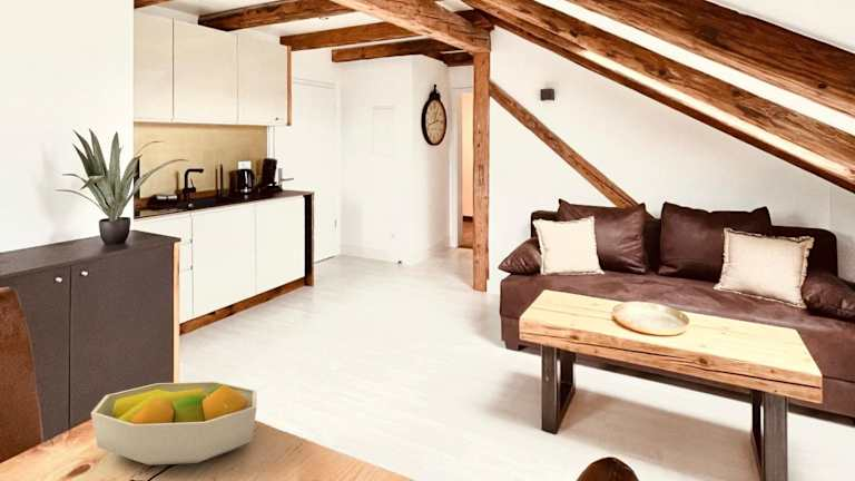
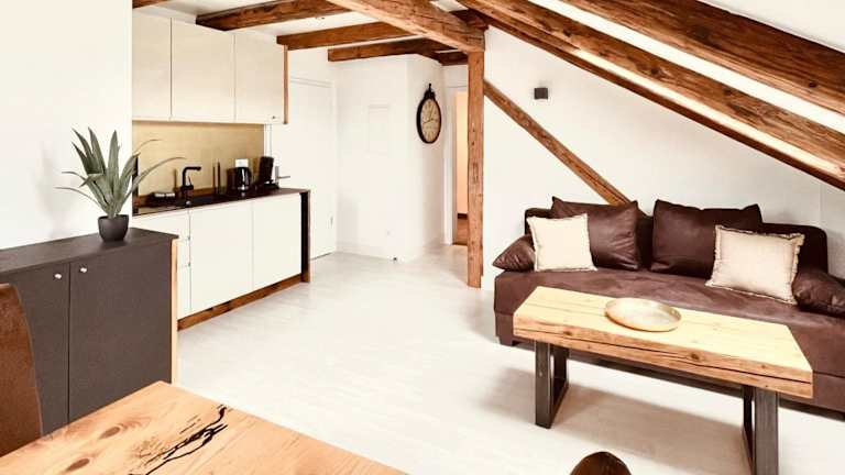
- fruit bowl (178, 412)
